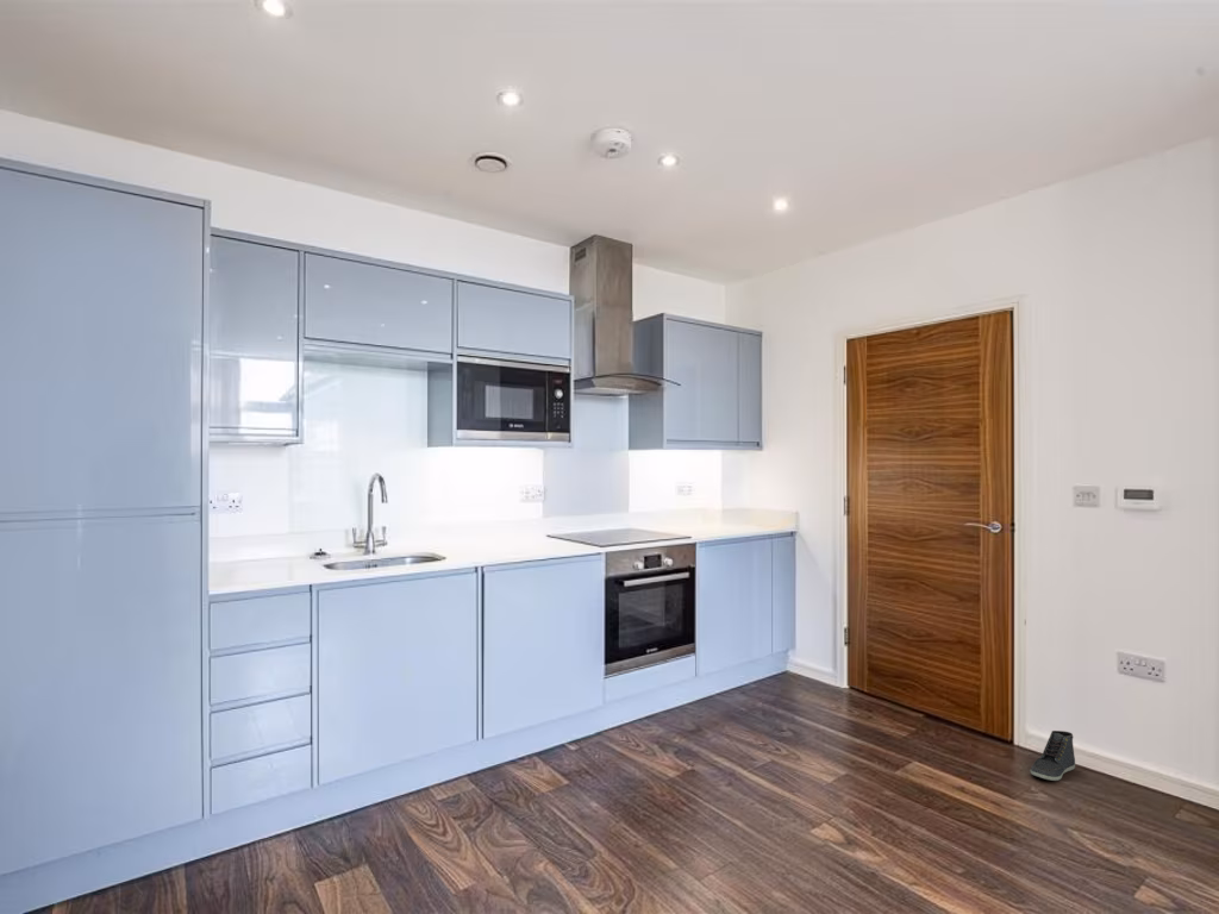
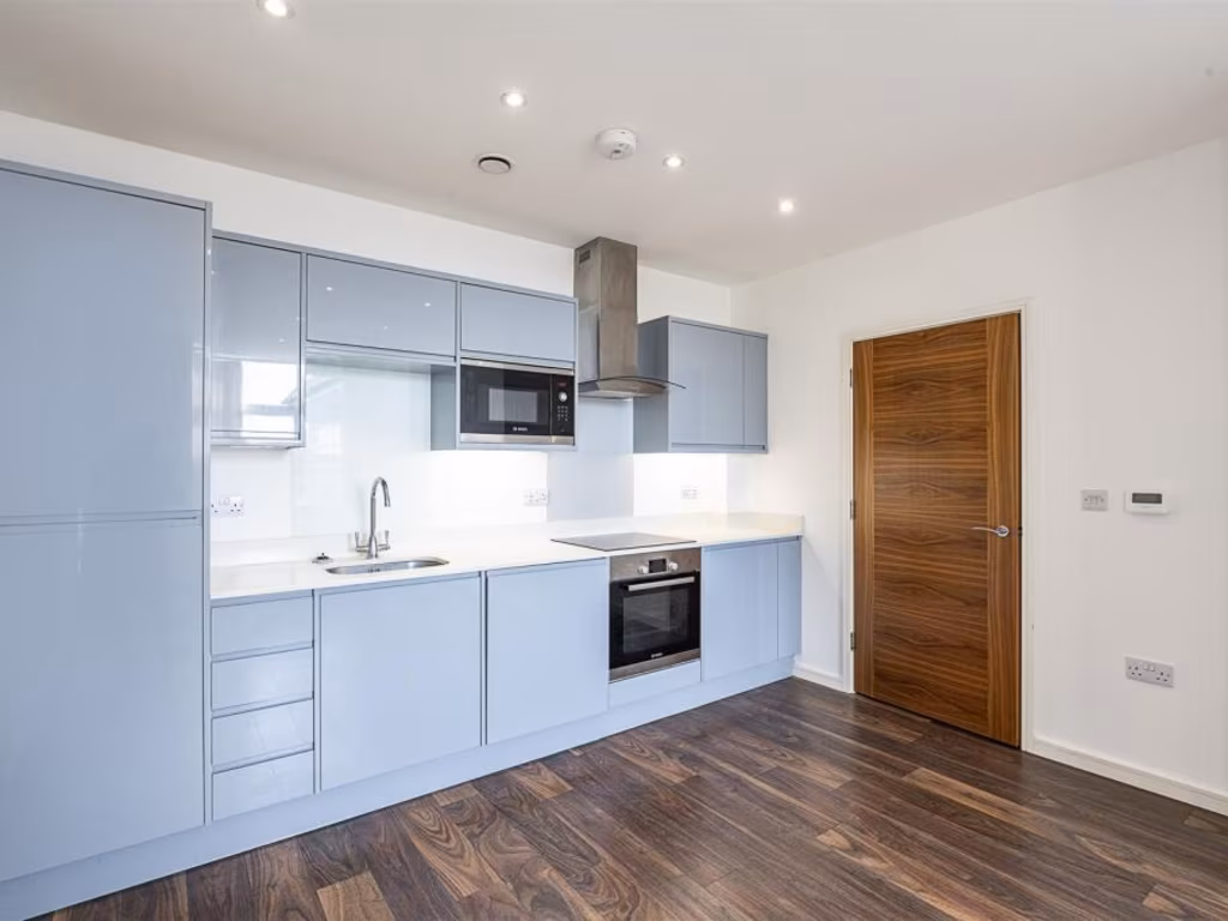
- sneaker (1051, 753)
